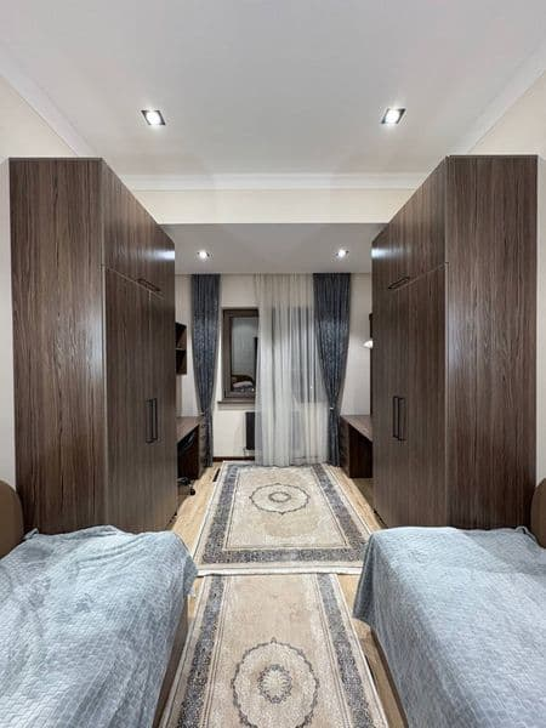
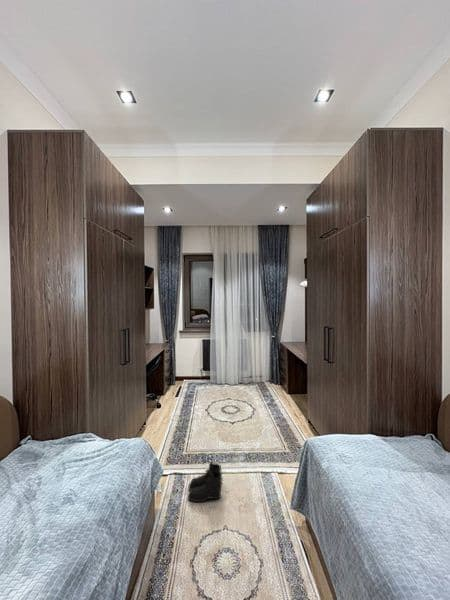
+ boots (205, 479)
